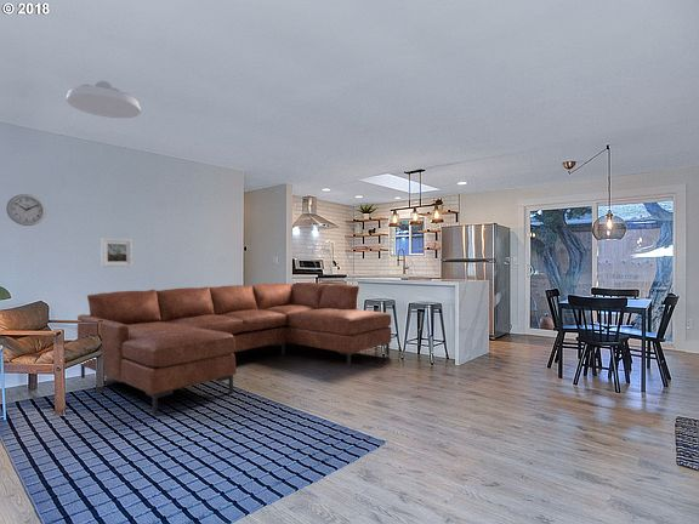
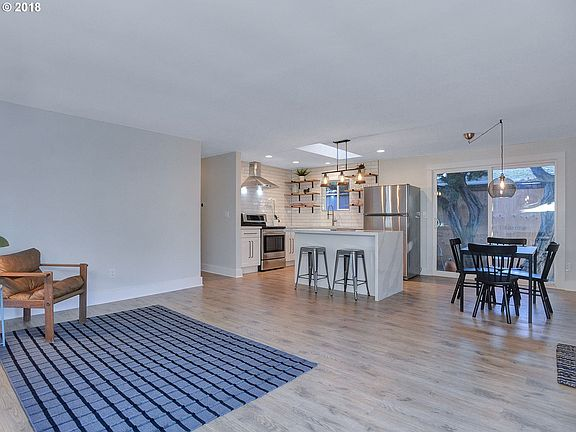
- wall clock (27, 210)
- ceiling light (104, 95)
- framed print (116, 252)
- sofa (251, 326)
